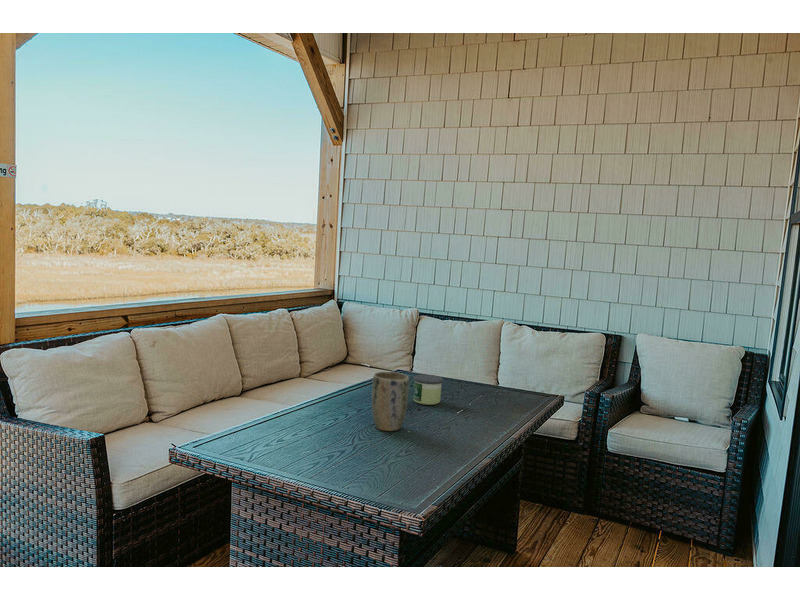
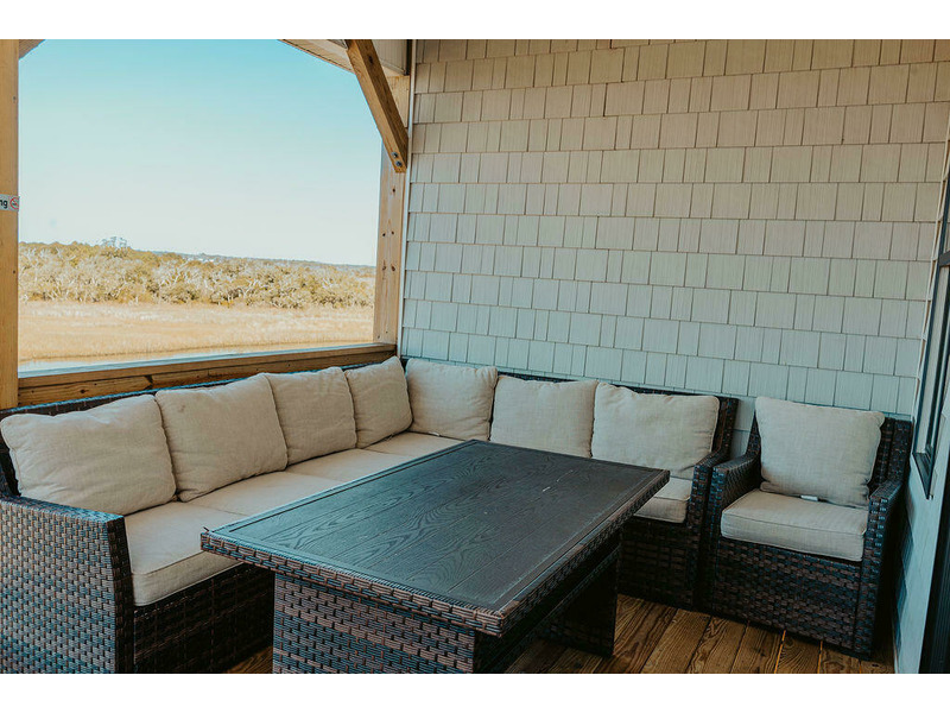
- plant pot (389, 401)
- candle (427, 389)
